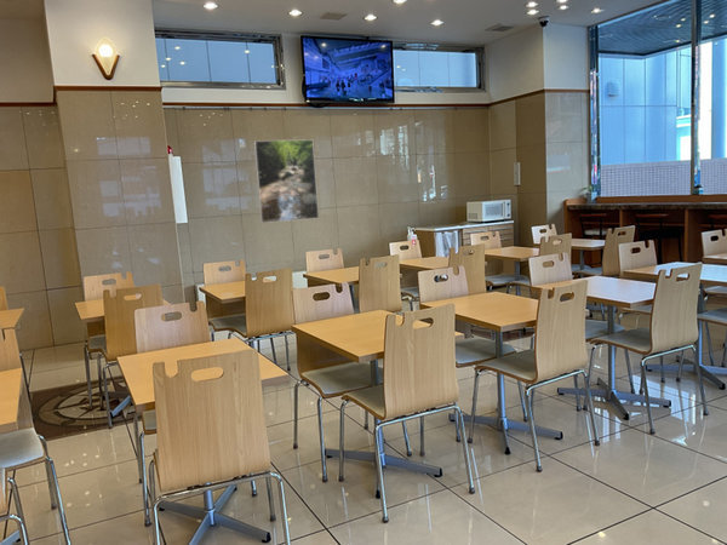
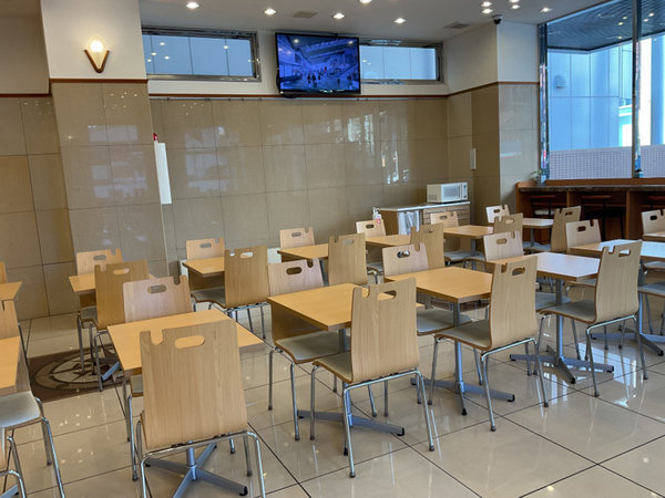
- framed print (287, 180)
